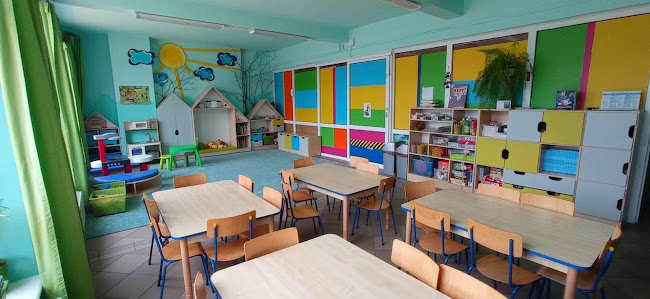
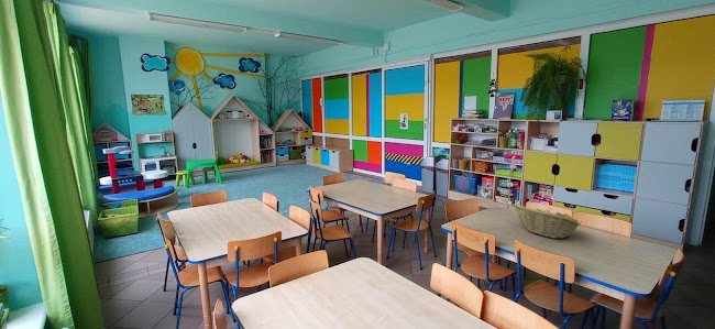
+ fruit basket (544, 218)
